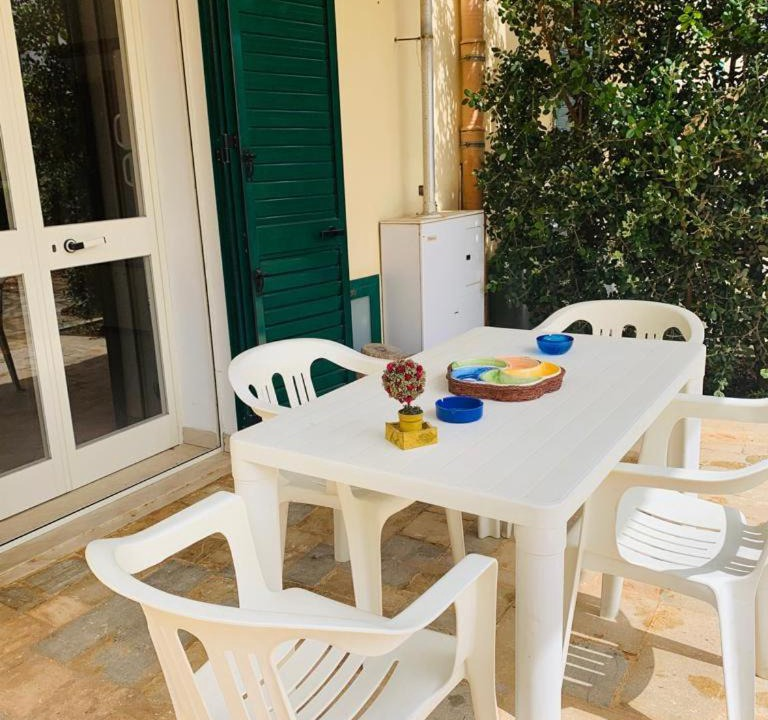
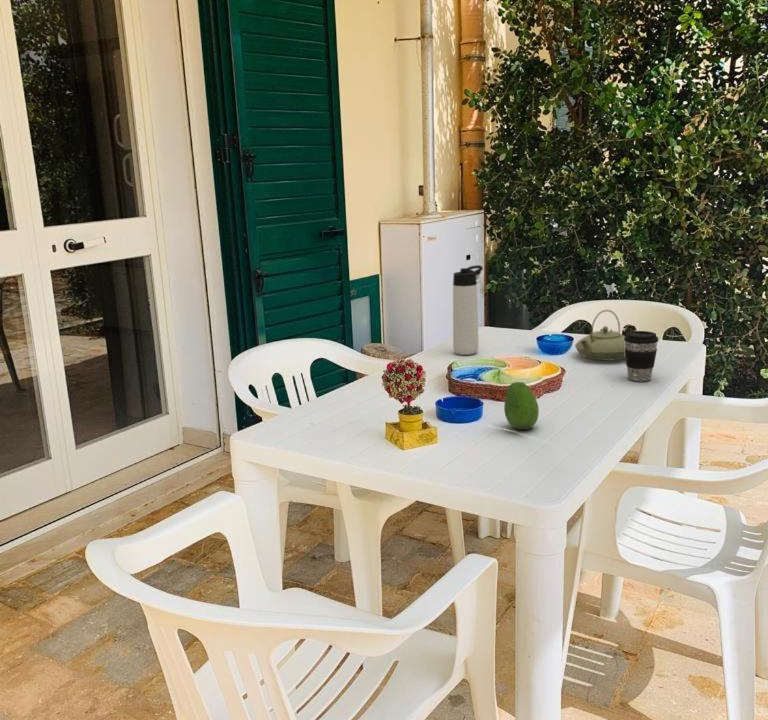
+ fruit (521, 405)
+ coffee cup (640, 356)
+ thermos bottle (468, 310)
+ teapot (603, 334)
